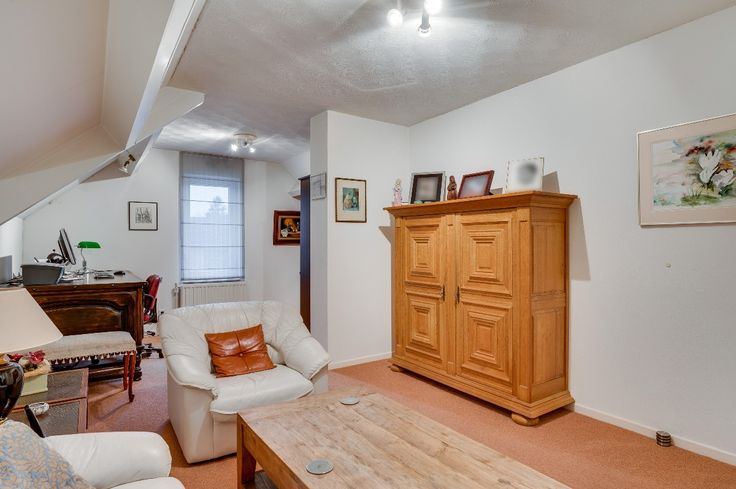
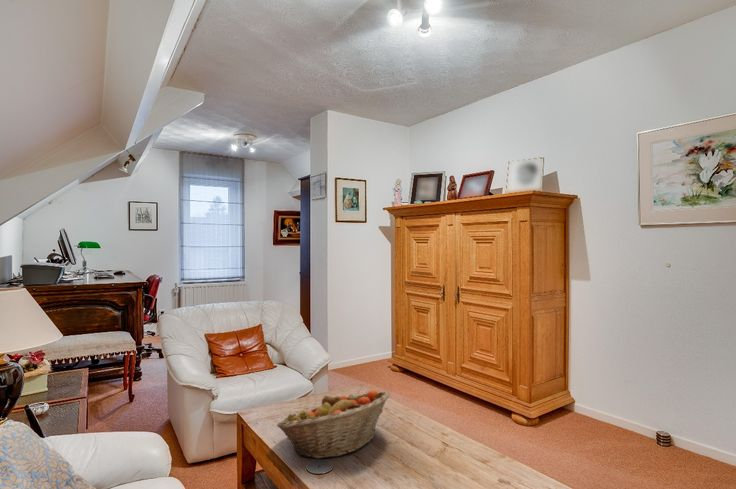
+ fruit basket (336, 417)
